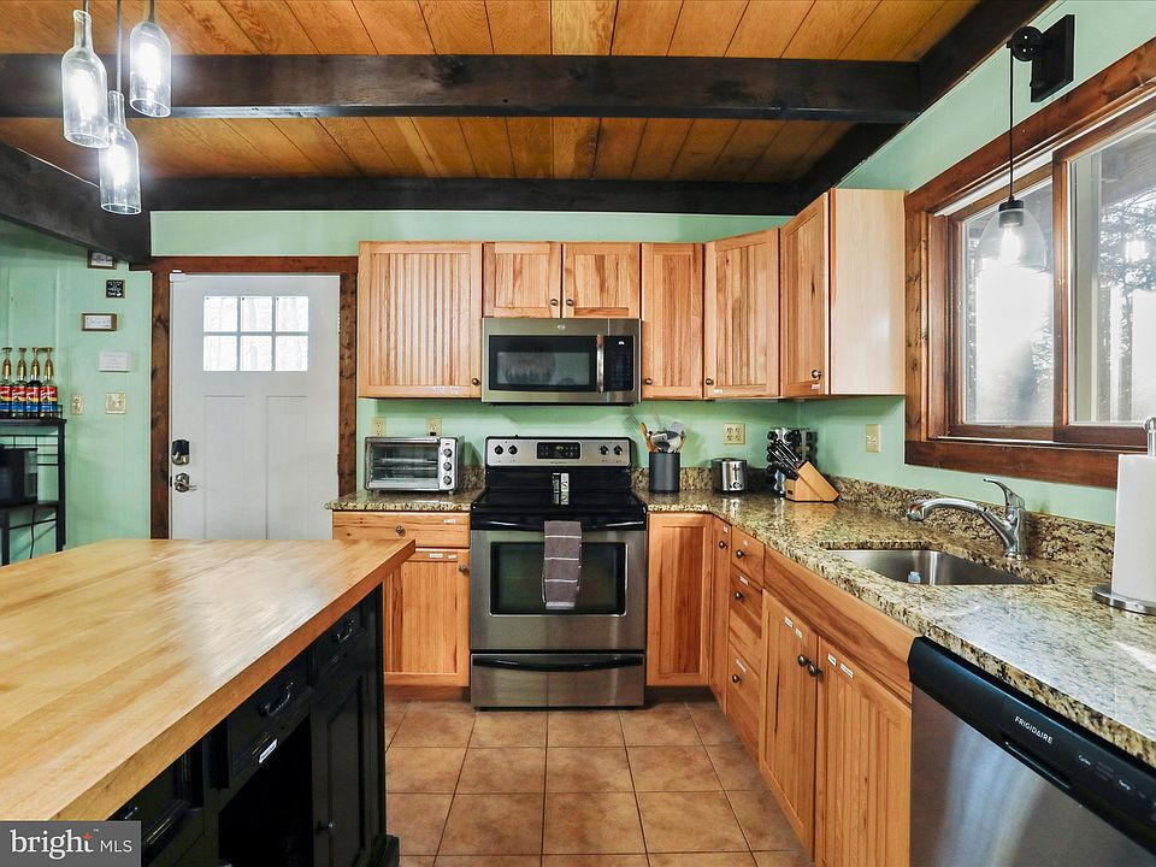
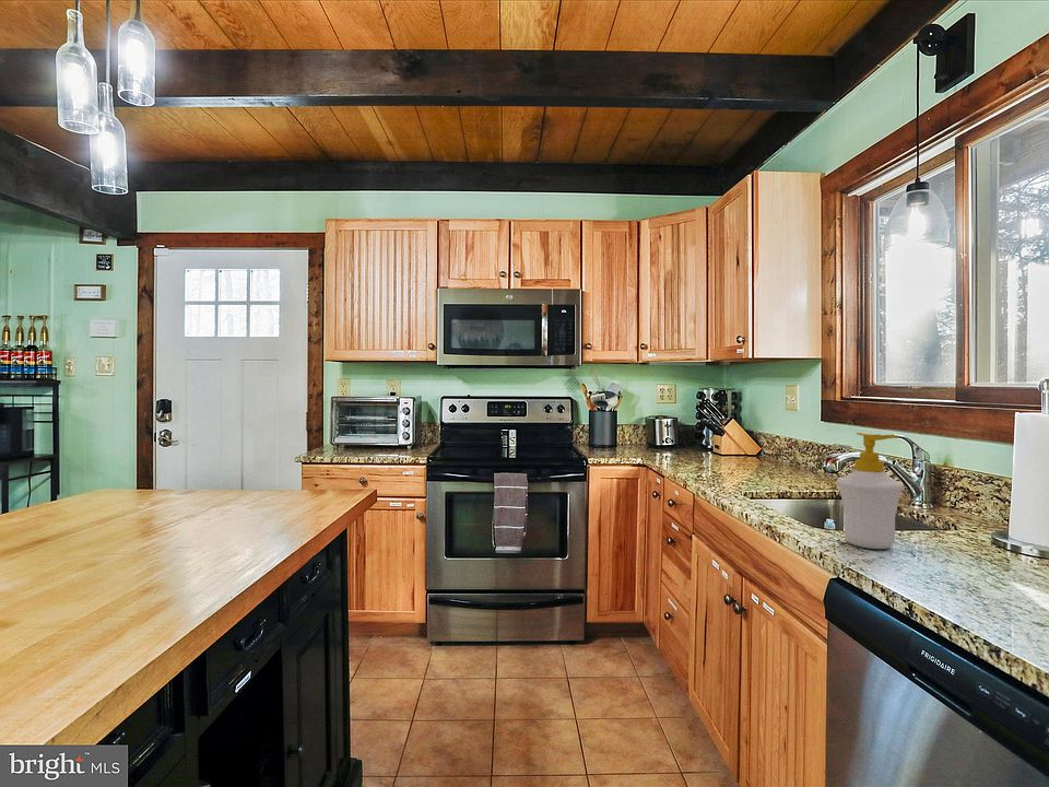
+ soap bottle (869, 489)
